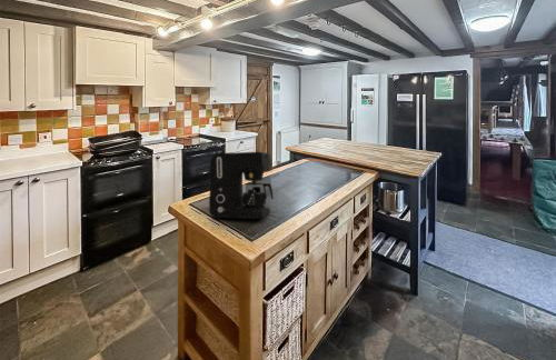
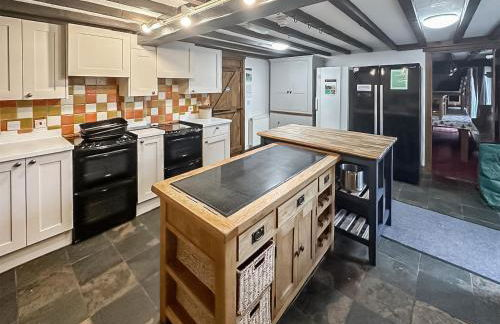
- coffee maker (245, 183)
